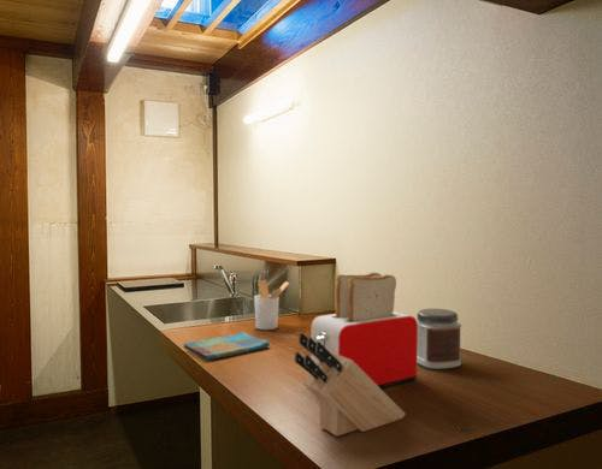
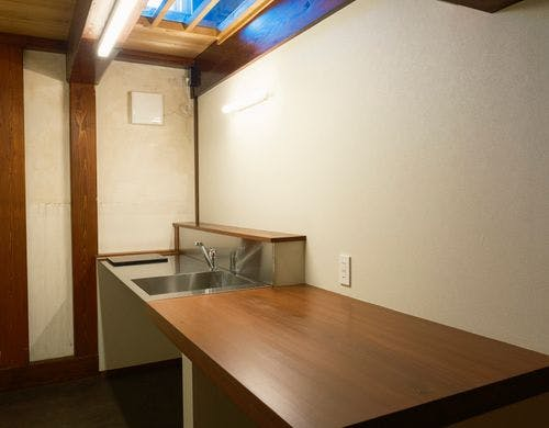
- utensil holder (272, 303)
- toaster (361, 328)
- dish towel (226, 344)
- knife block (348, 376)
- jar (436, 337)
